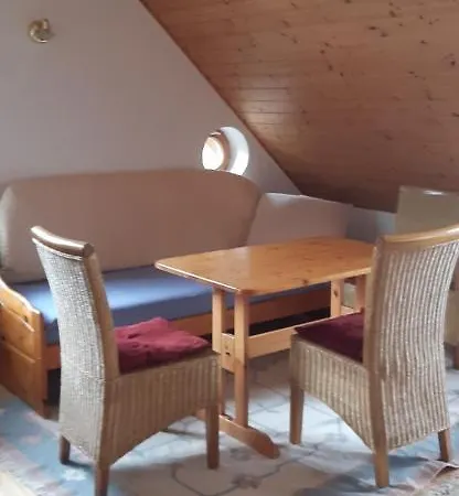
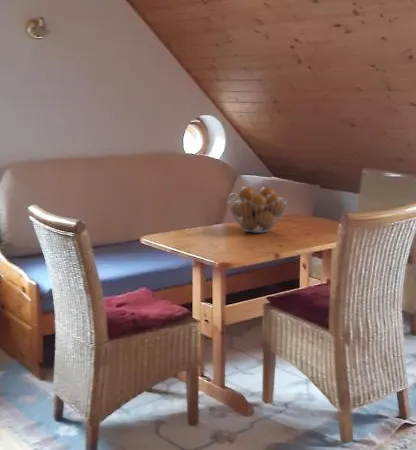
+ fruit basket (257, 208)
